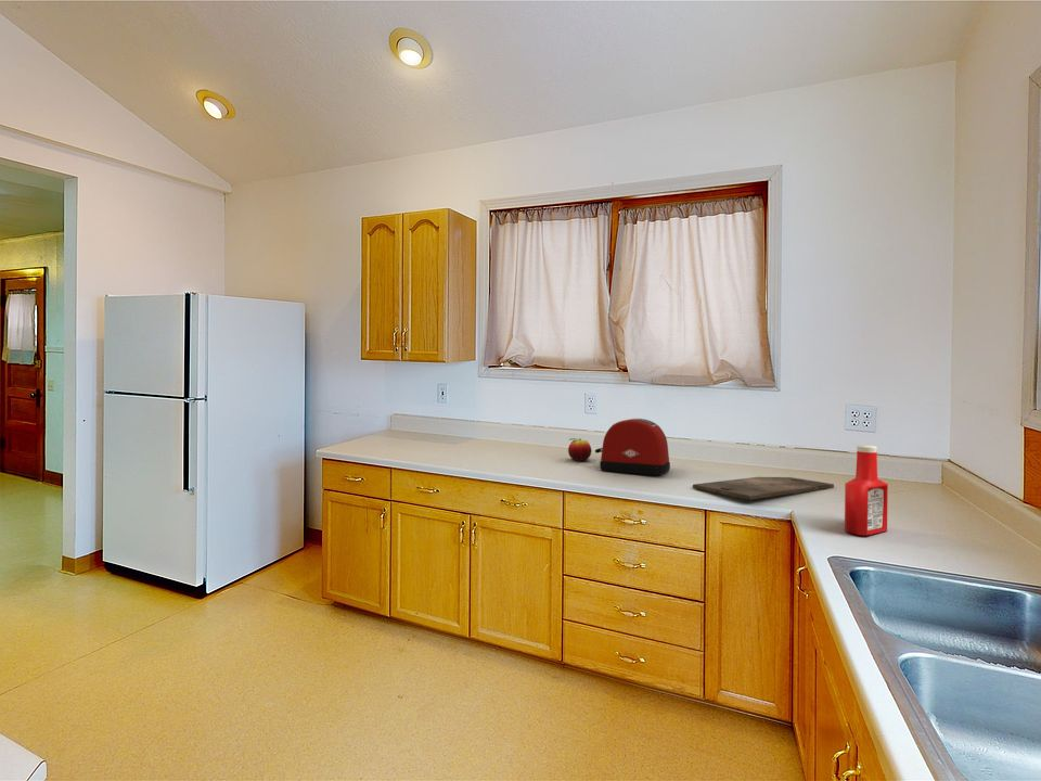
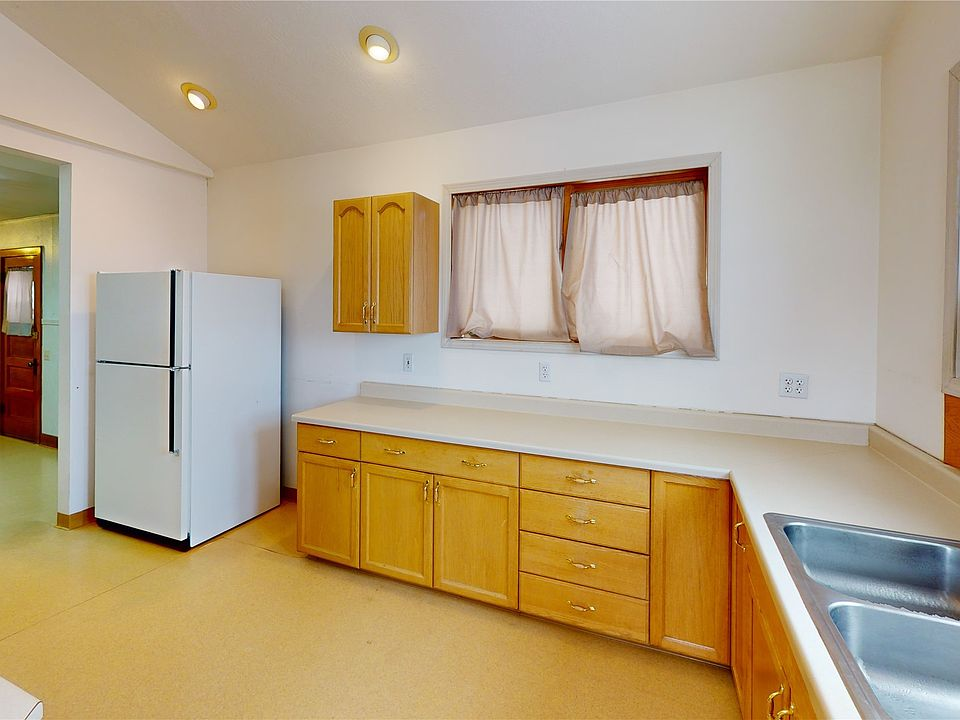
- toaster (634, 444)
- fruit (579, 448)
- cutting board (763, 485)
- soap bottle (866, 488)
